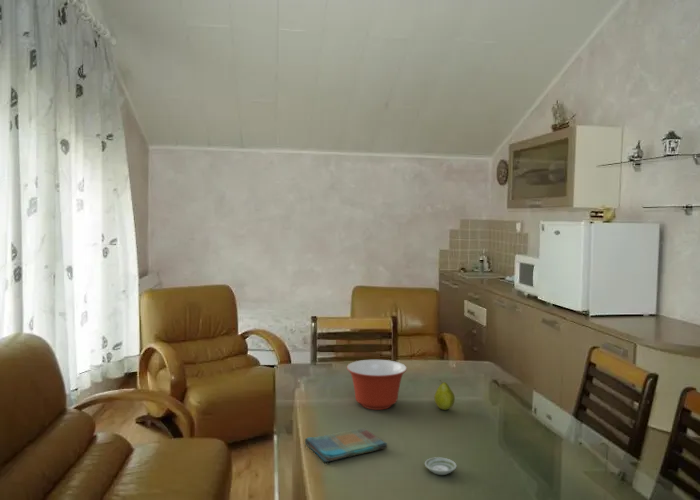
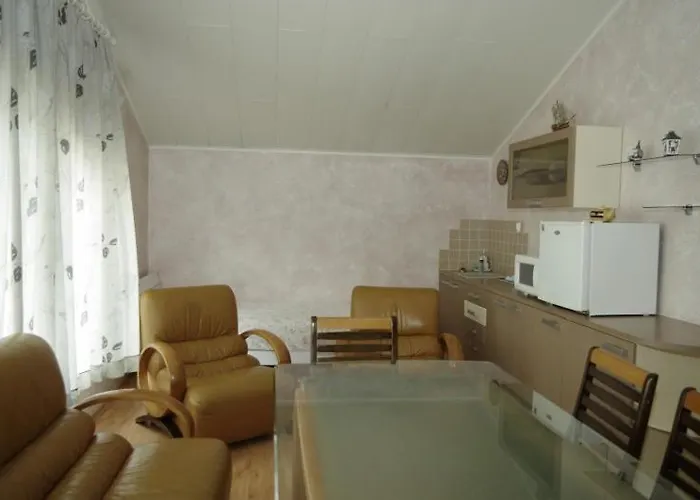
- fruit (444, 395)
- dish towel (345, 442)
- mixing bowl (376, 385)
- saucer (440, 467)
